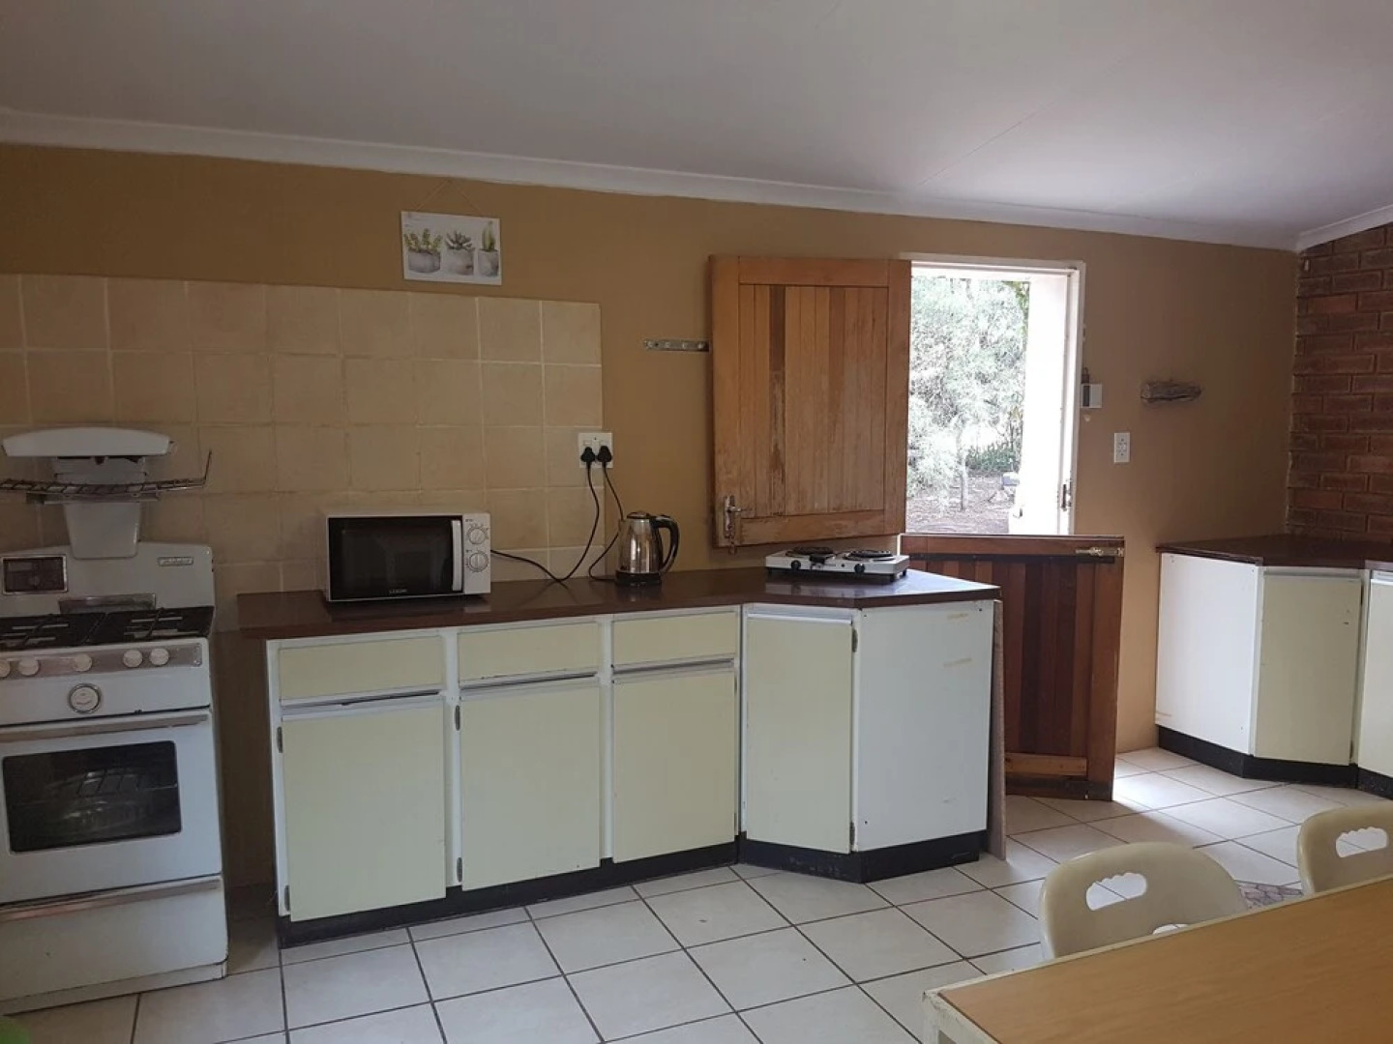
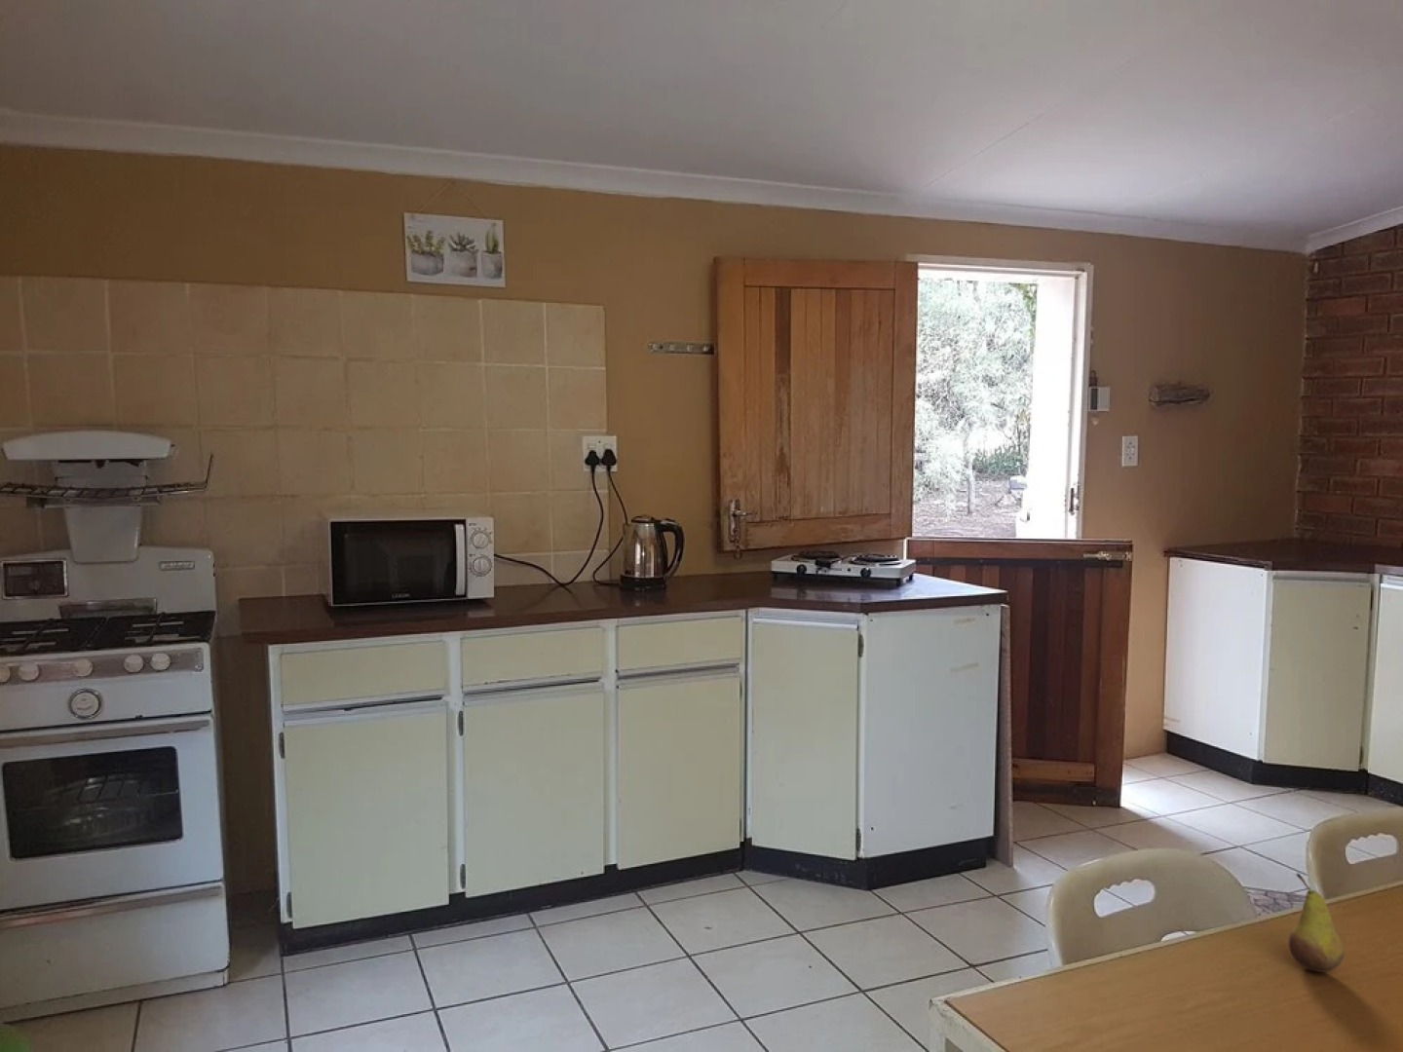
+ fruit (1317, 921)
